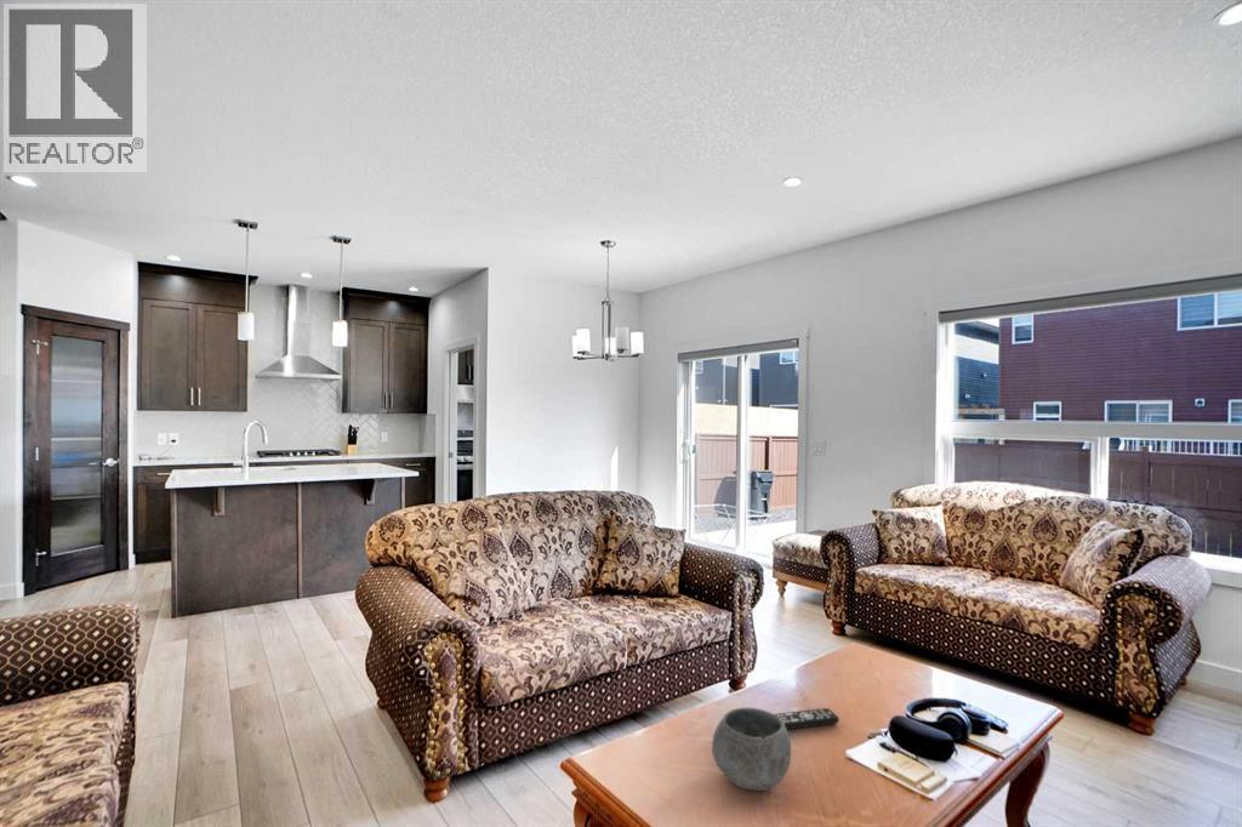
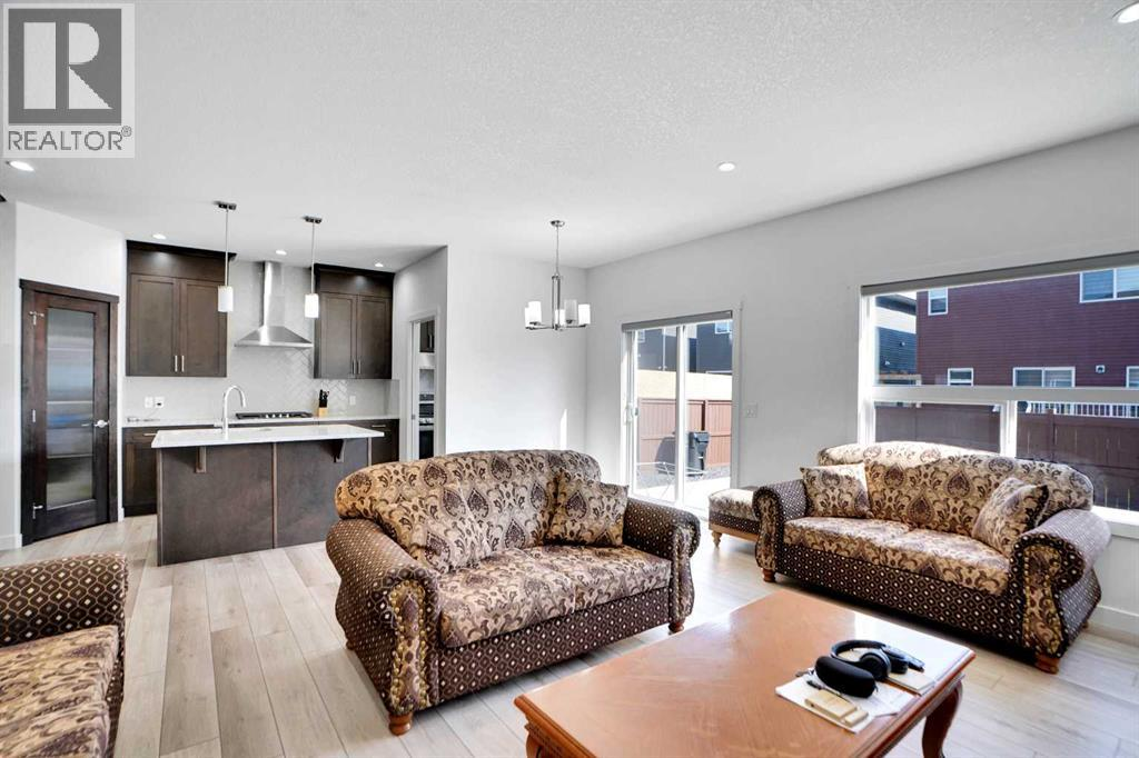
- remote control (796, 720)
- bowl (751, 749)
